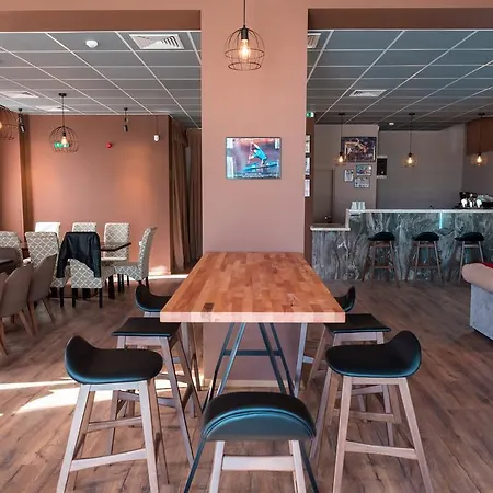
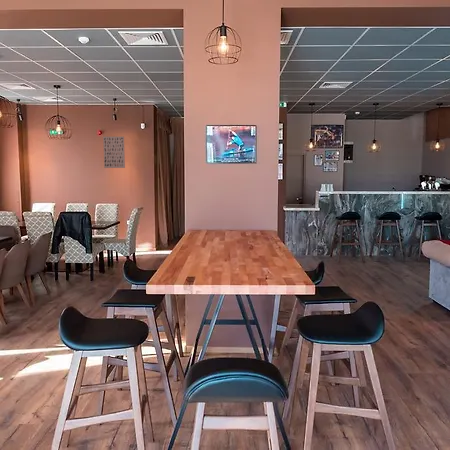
+ wall art (114, 152)
